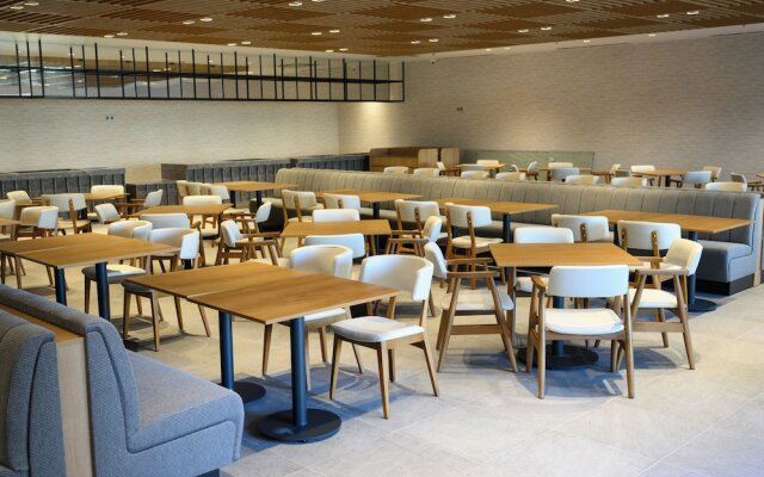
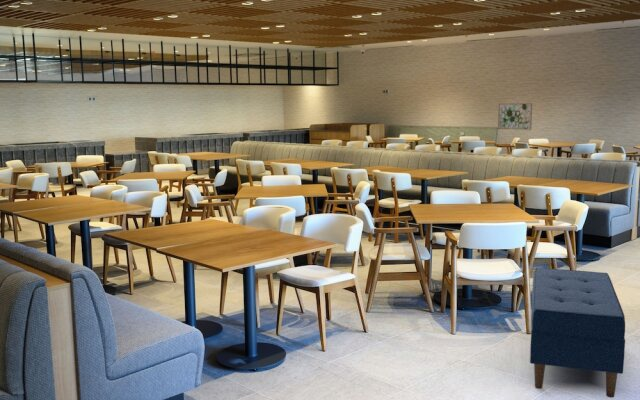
+ bench (572, 325)
+ wall art (514, 116)
